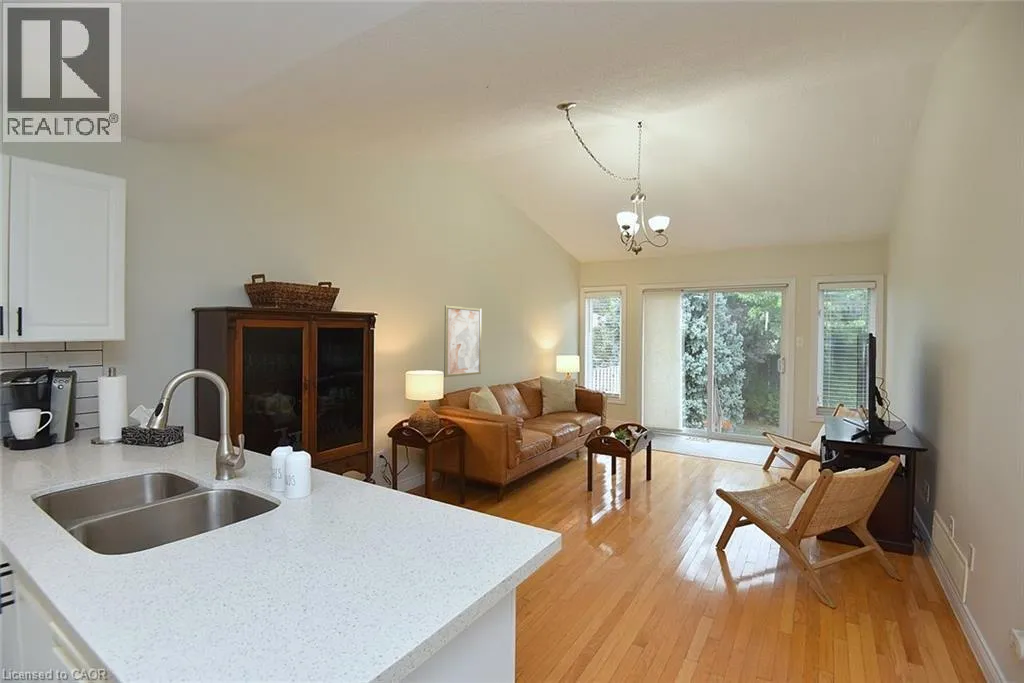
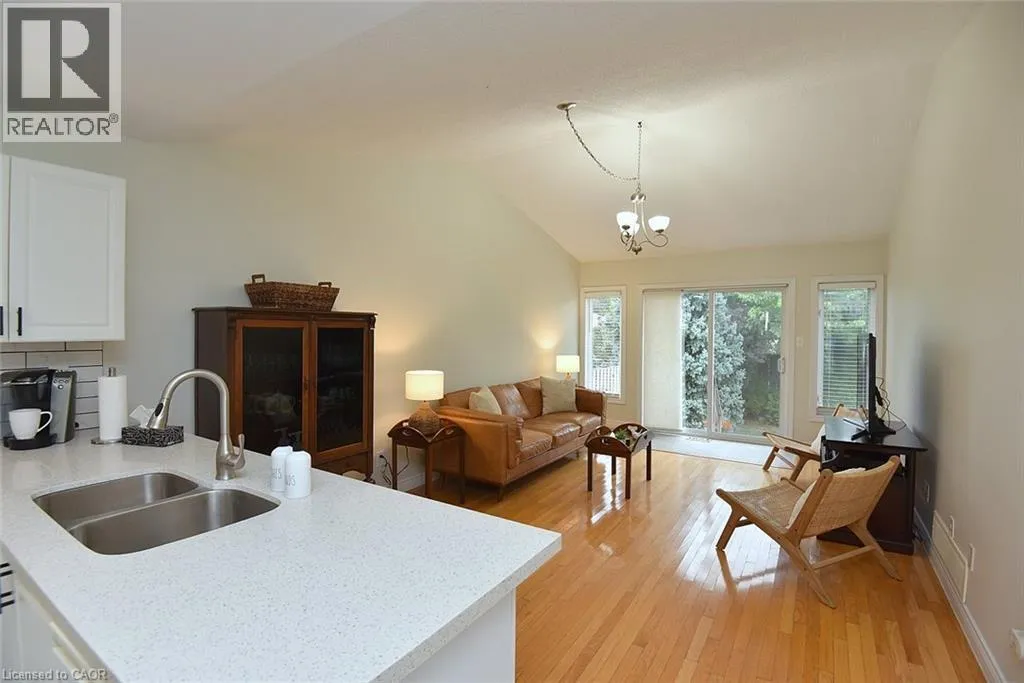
- wall art (464, 341)
